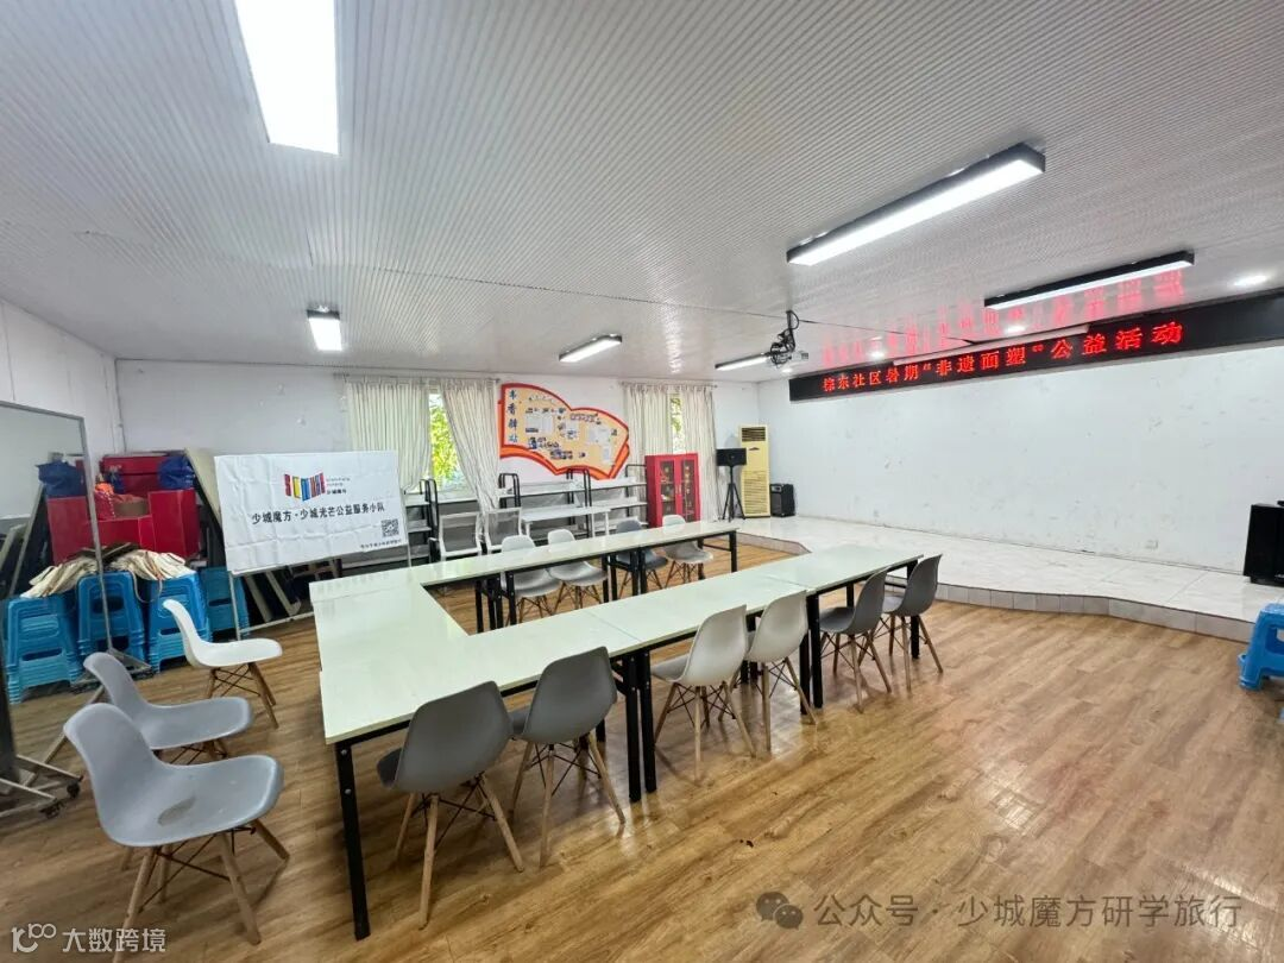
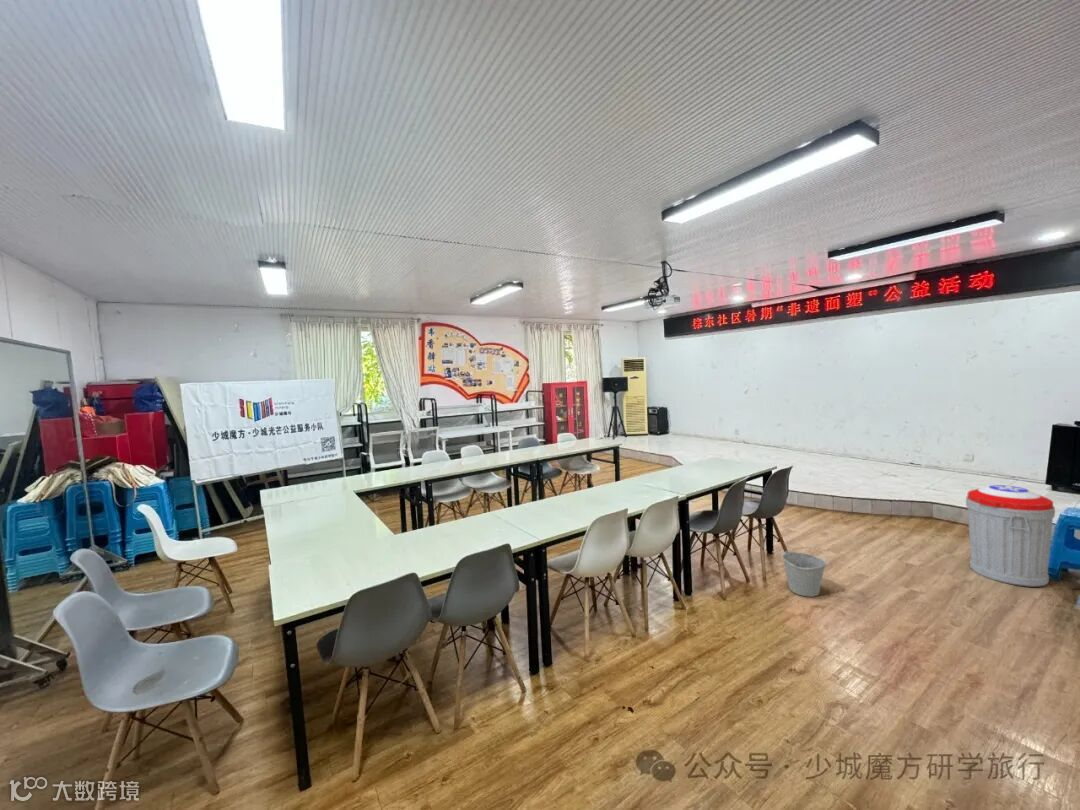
+ bucket (804, 571)
+ trash can (1007, 531)
